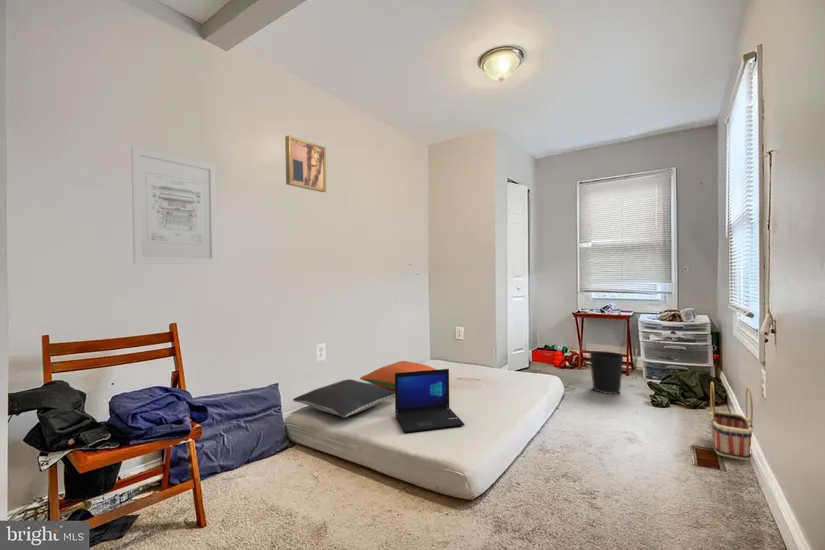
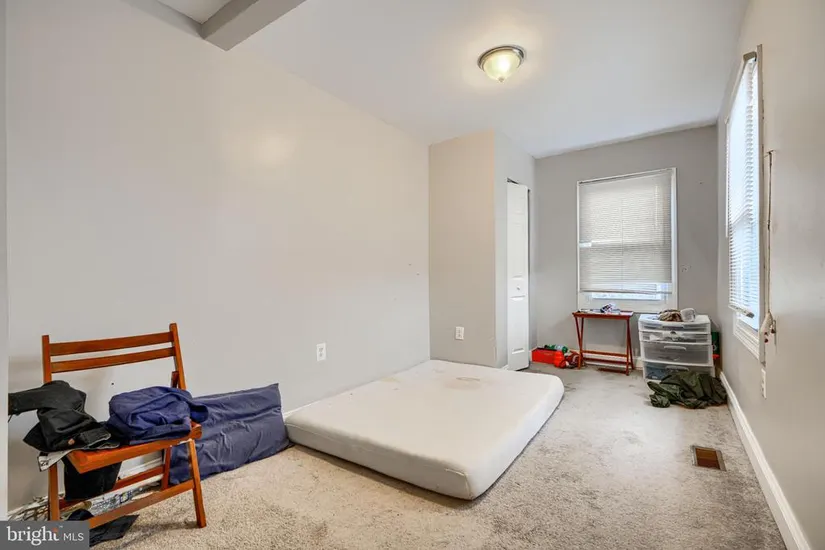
- laptop (428, 398)
- wastebasket (606, 372)
- pillow (402, 372)
- pillow (346, 396)
- basket (730, 416)
- wall art (177, 210)
- wall art (306, 165)
